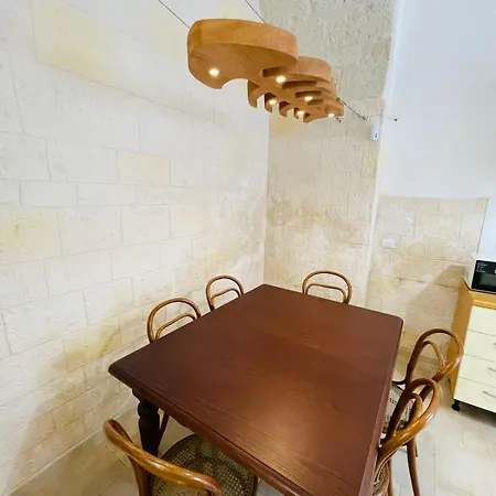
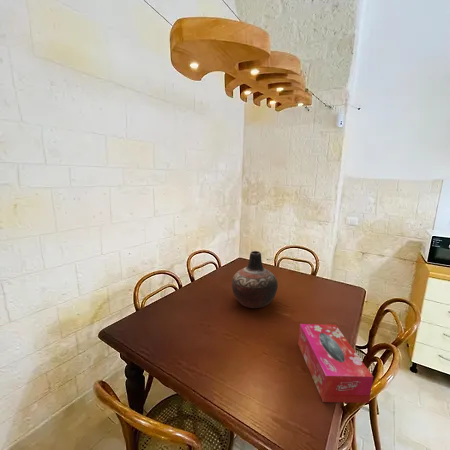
+ tissue box (330, 358)
+ vase (254, 277)
